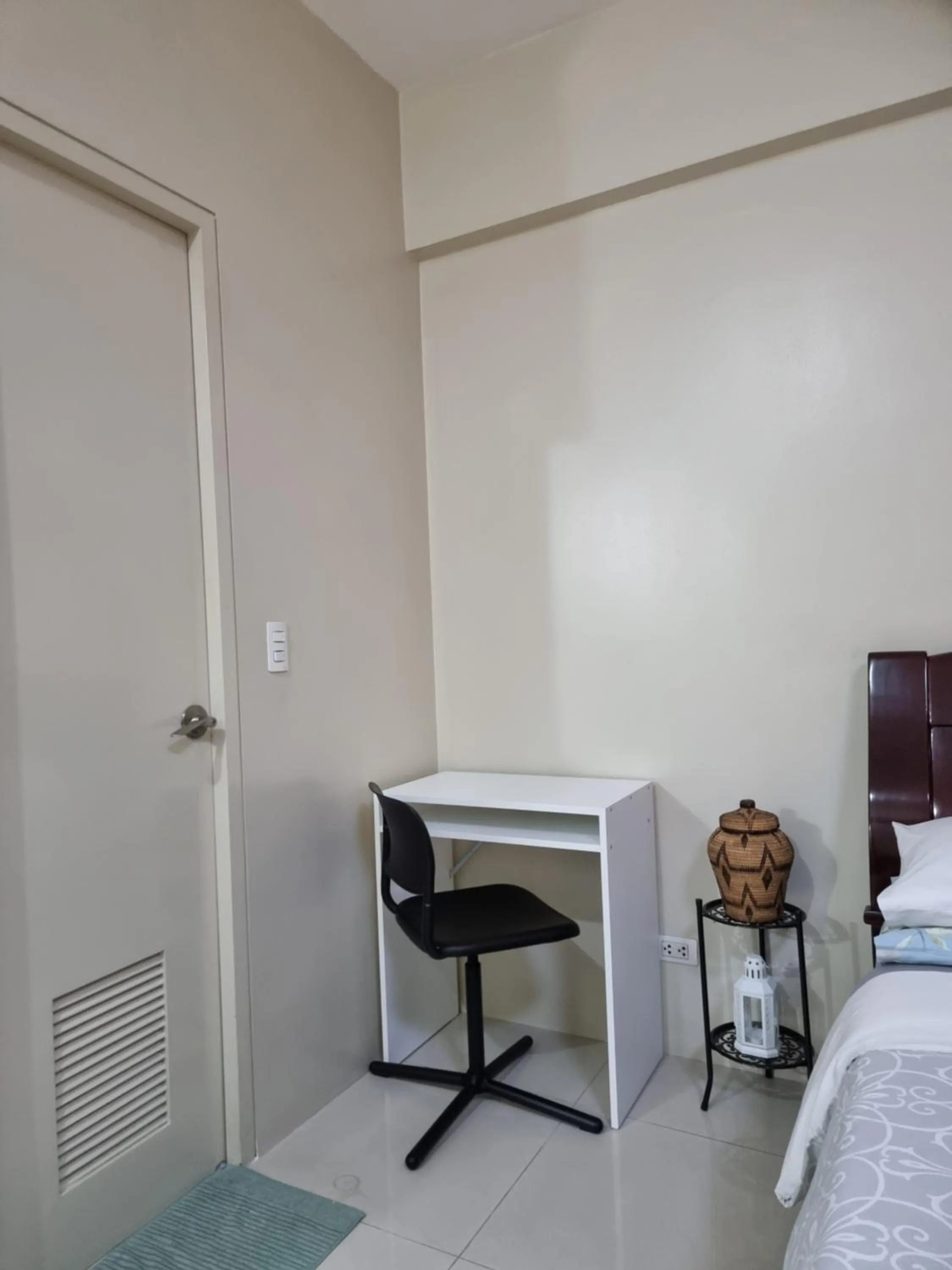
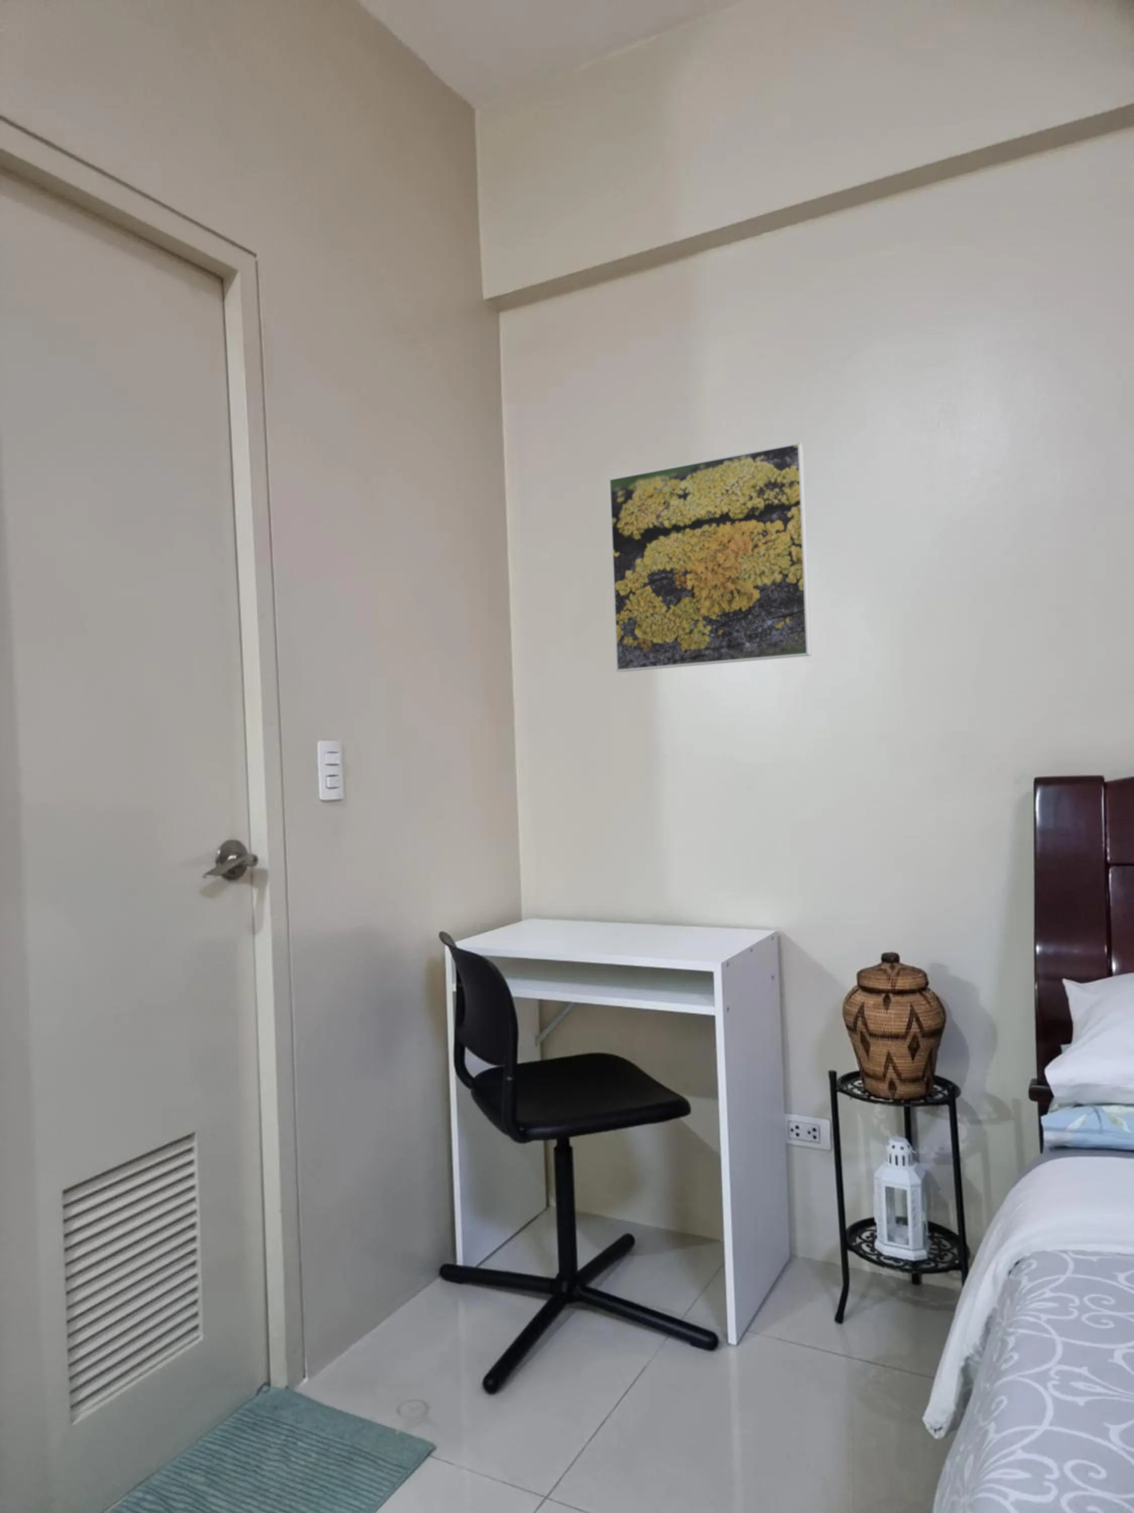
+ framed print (705, 564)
